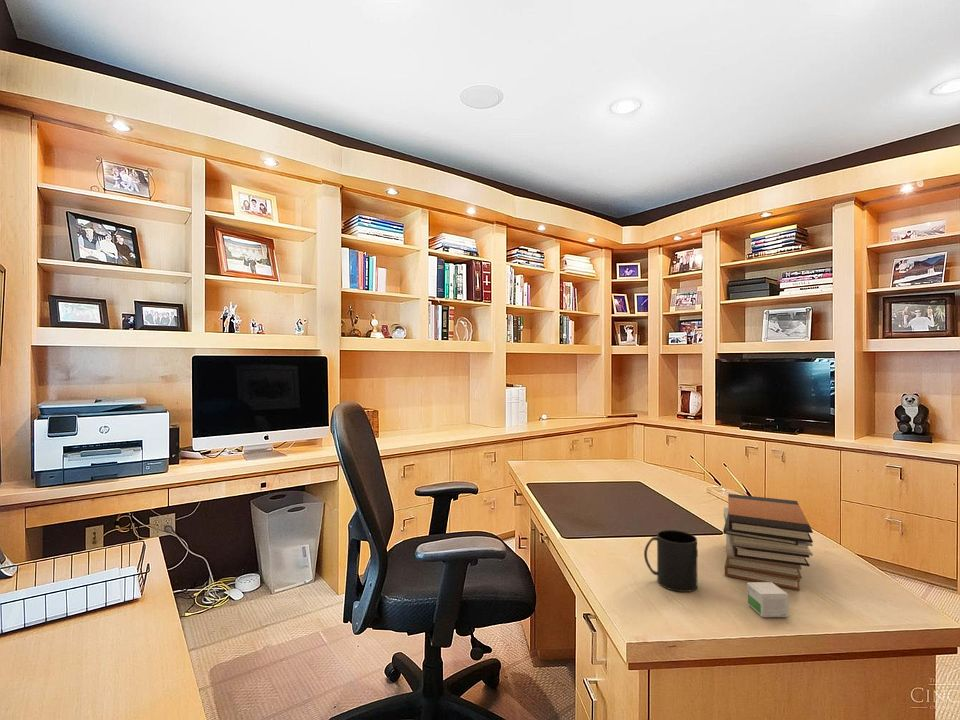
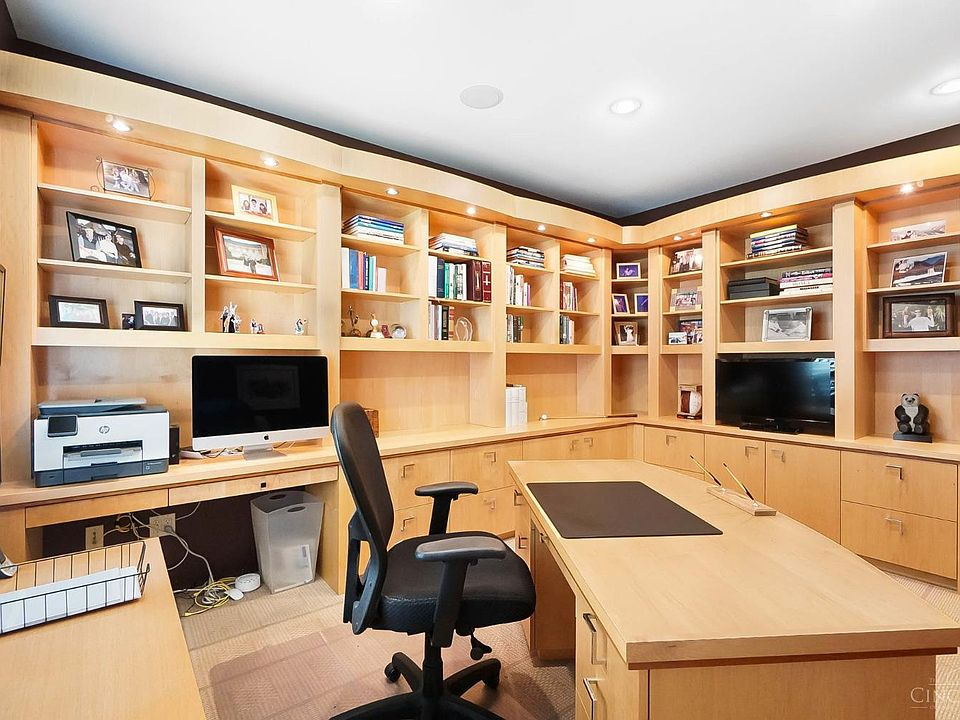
- small box (767, 599)
- book stack (763, 536)
- mug (670, 558)
